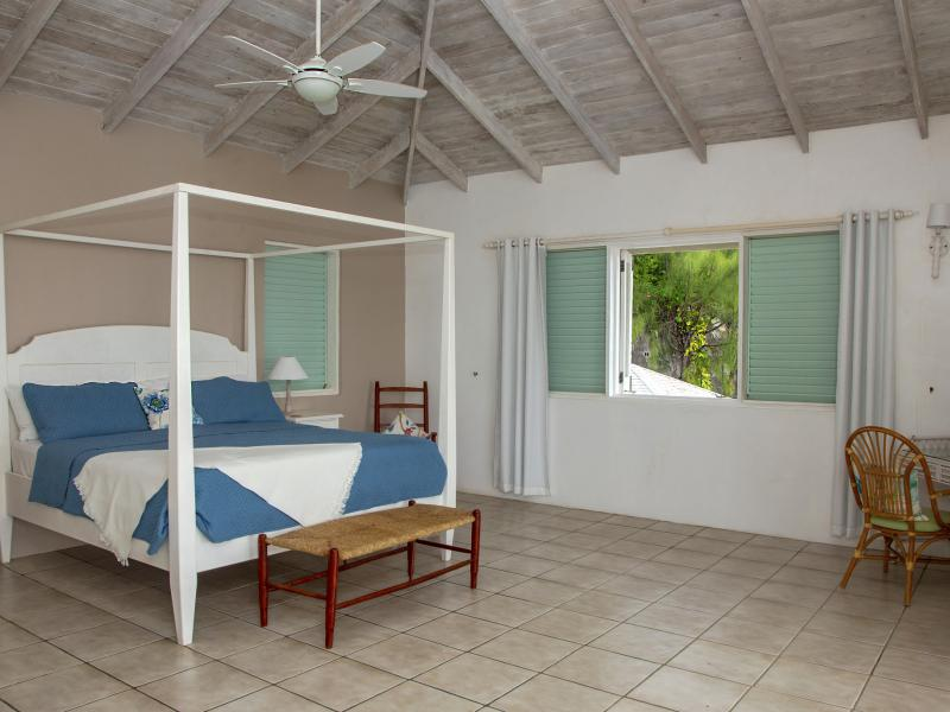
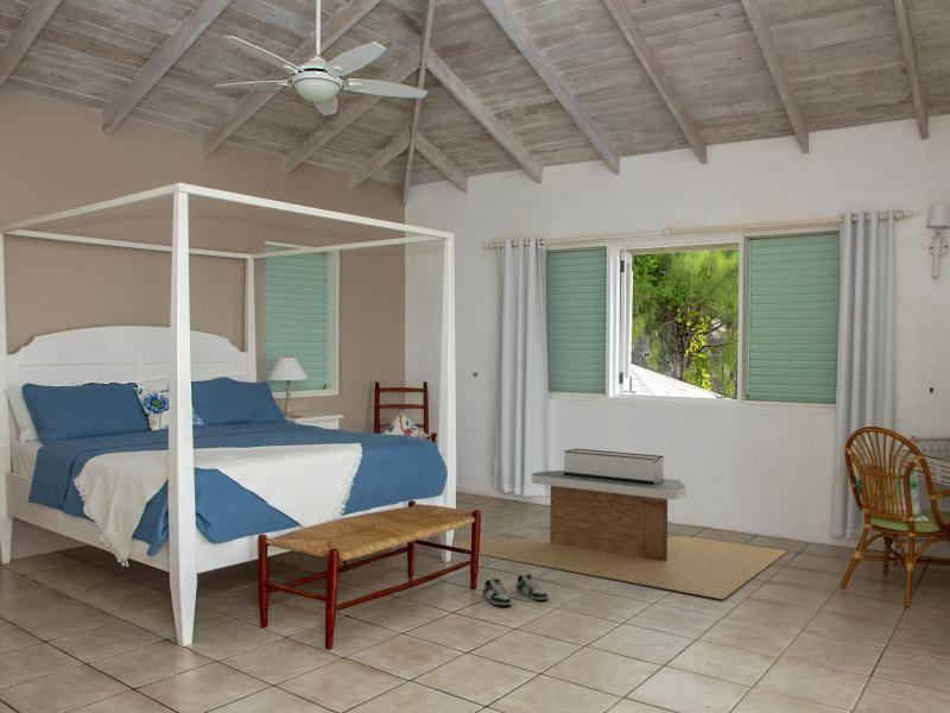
+ bench (612, 500)
+ shoe (517, 588)
